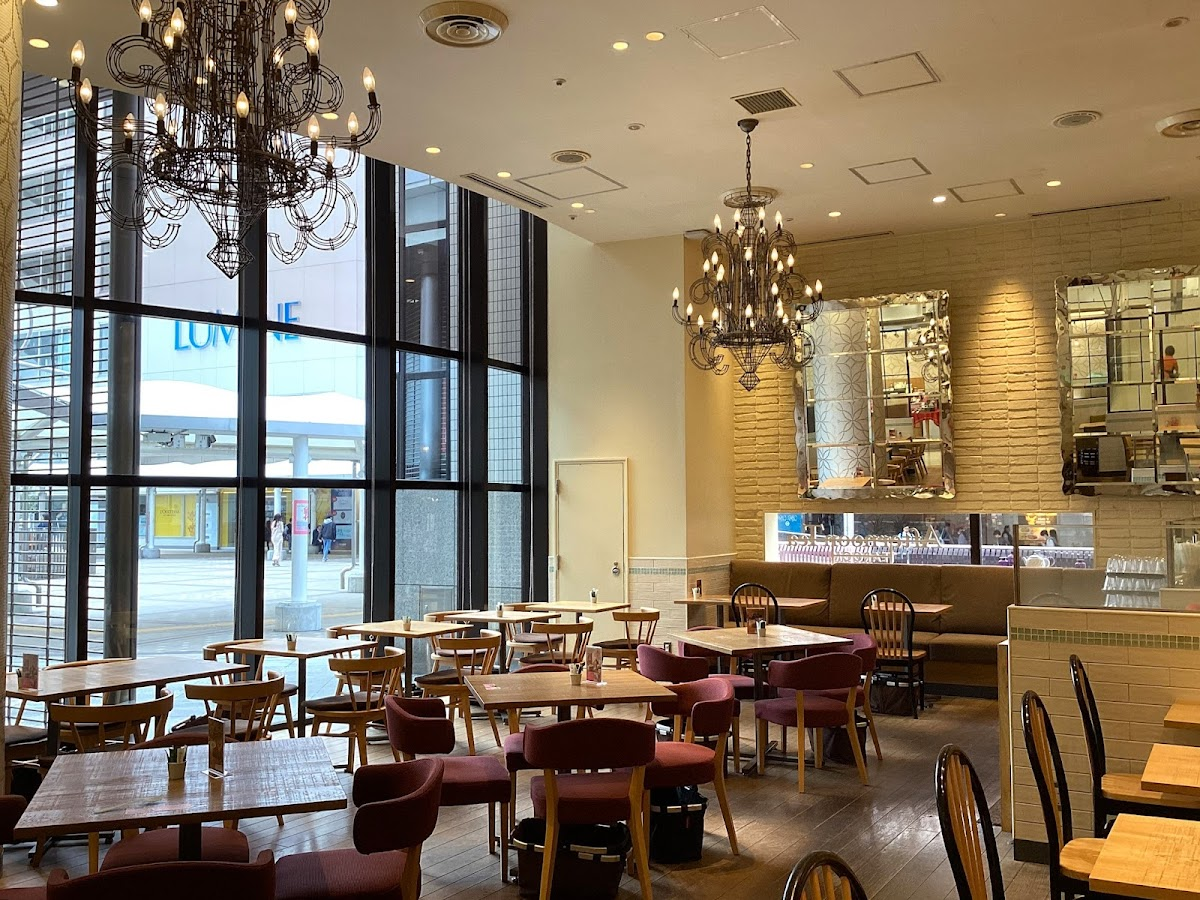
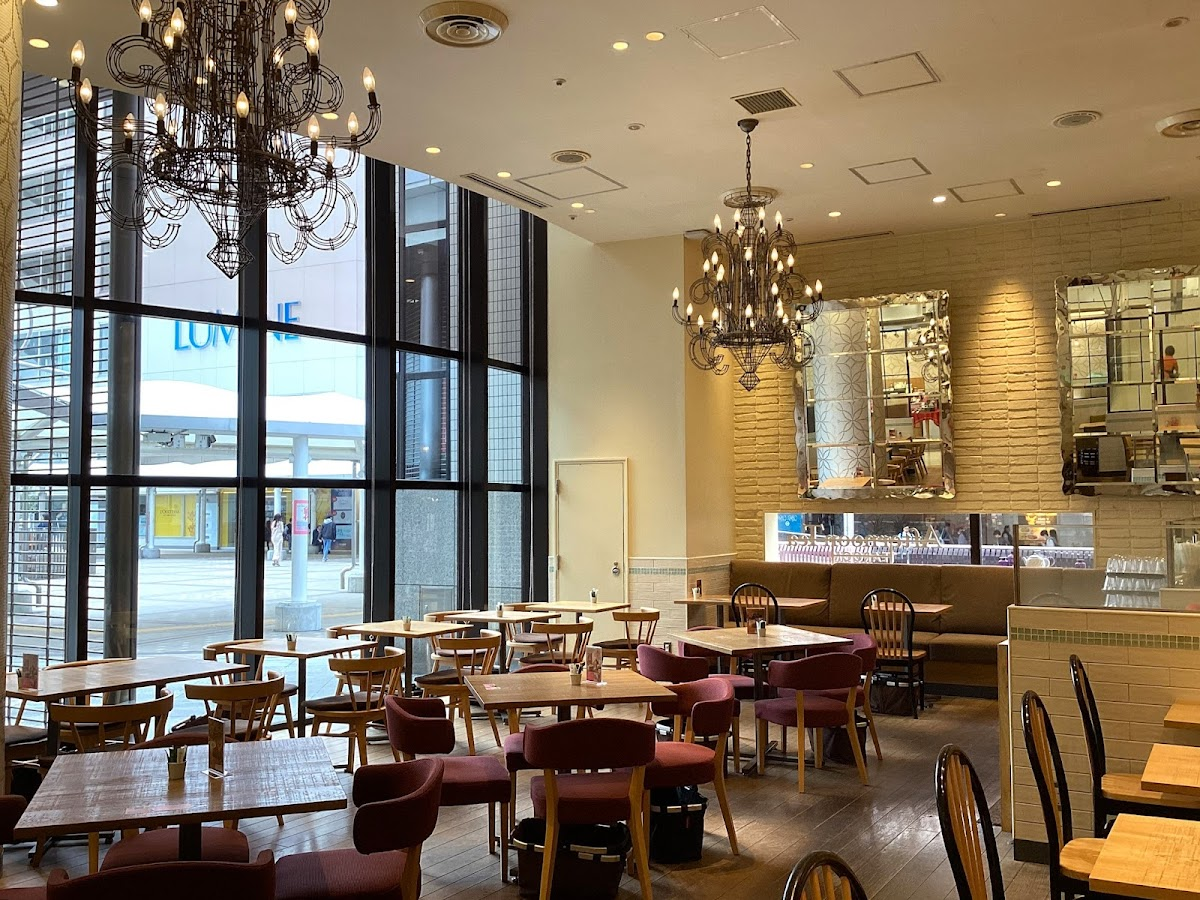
- spoon (129, 803)
